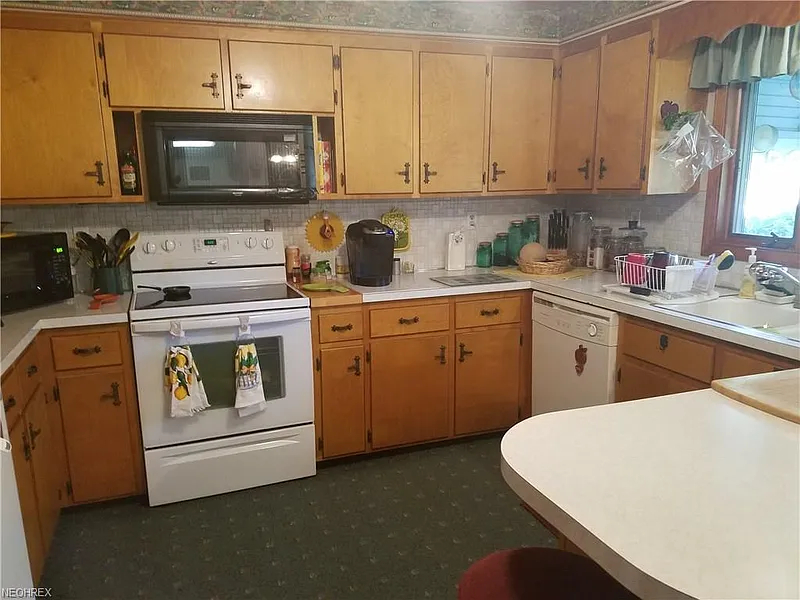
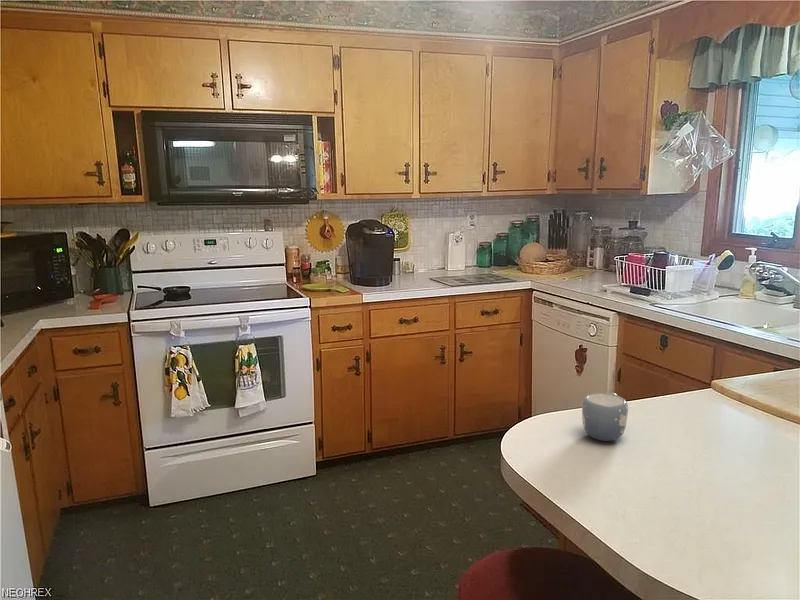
+ mug (606, 414)
